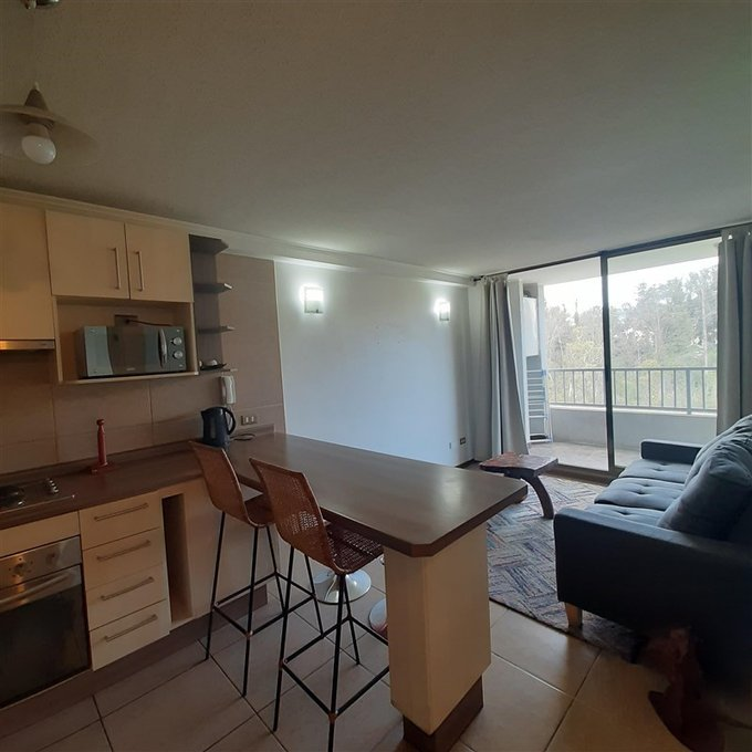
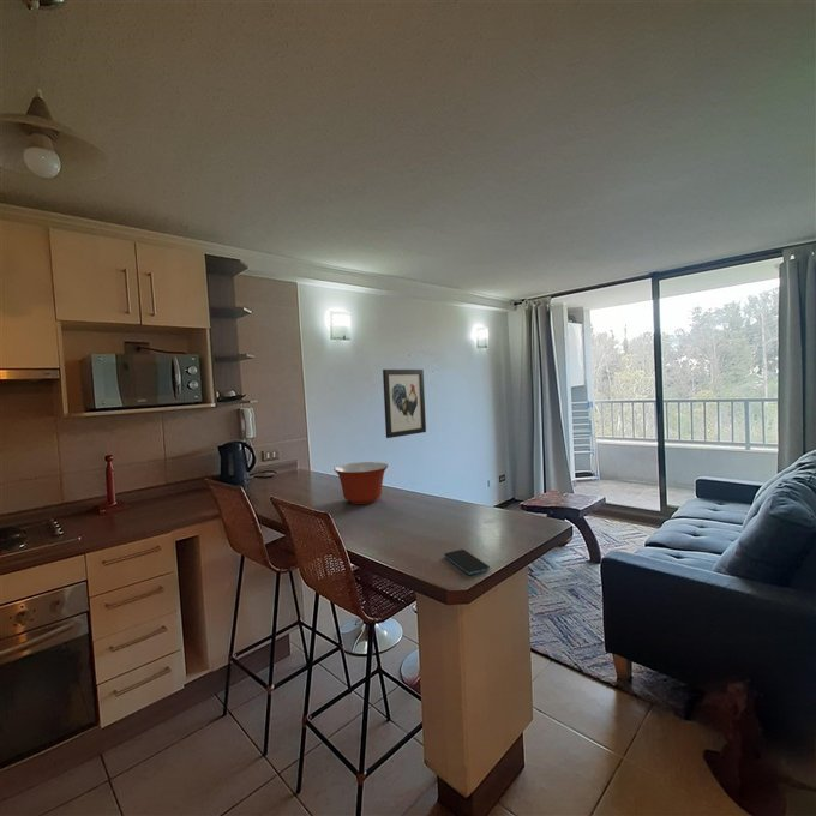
+ smartphone (466, 560)
+ wall art (404, 402)
+ mixing bowl (361, 484)
